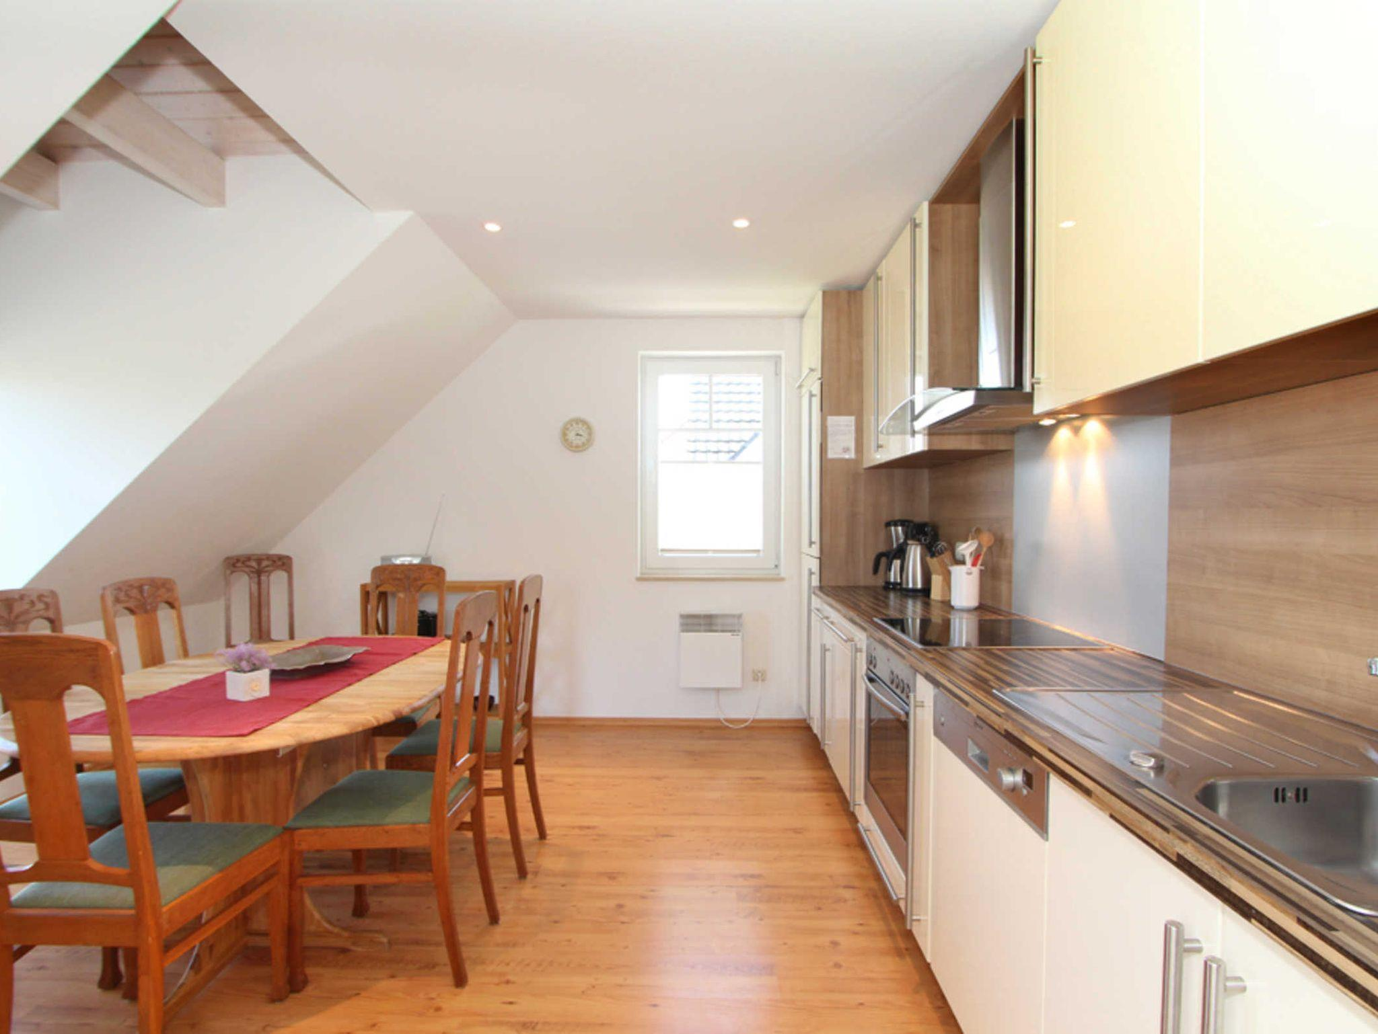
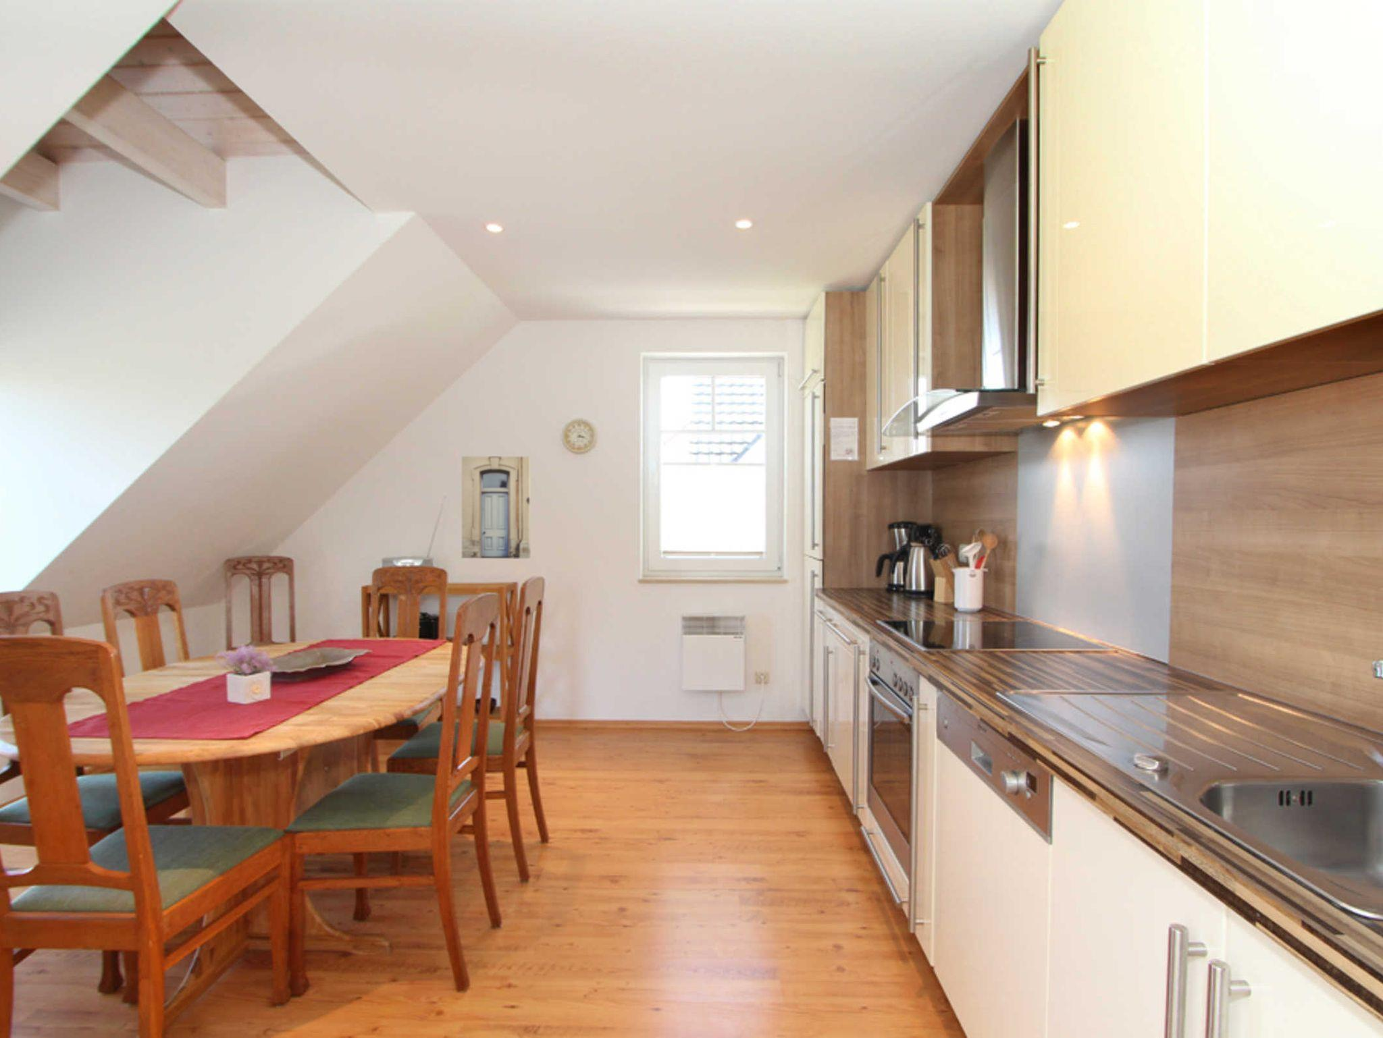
+ wall art (495, 507)
